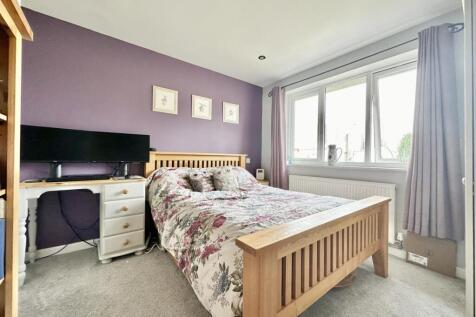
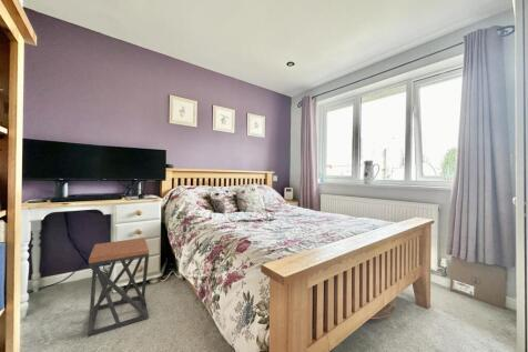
+ stool (119, 278)
